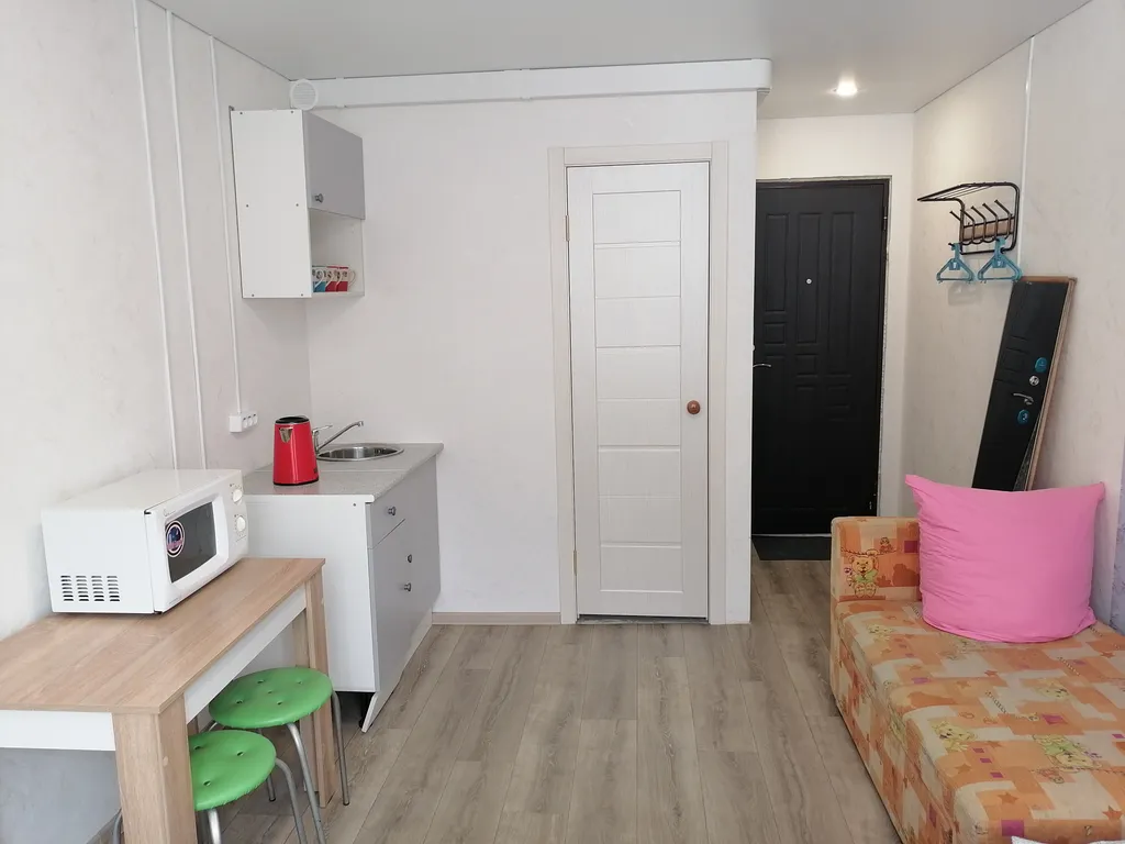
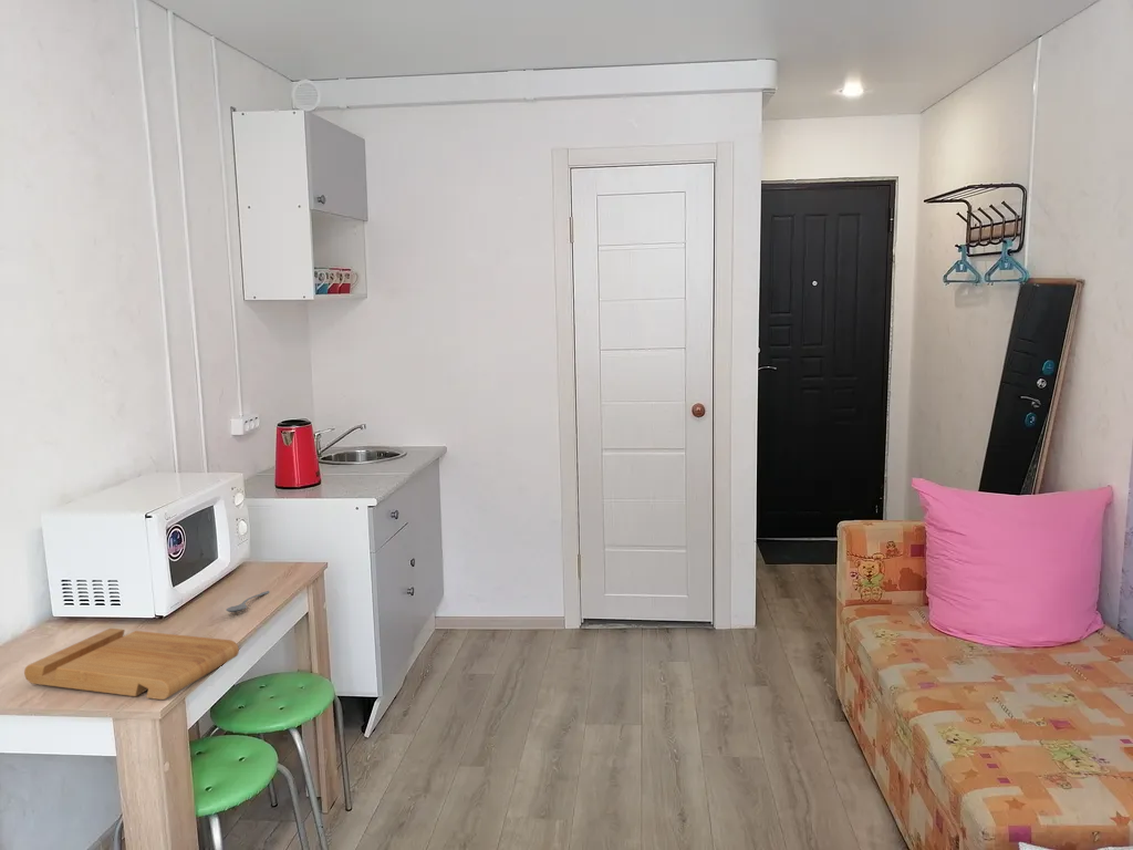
+ spoon (248, 599)
+ cutting board (134, 661)
